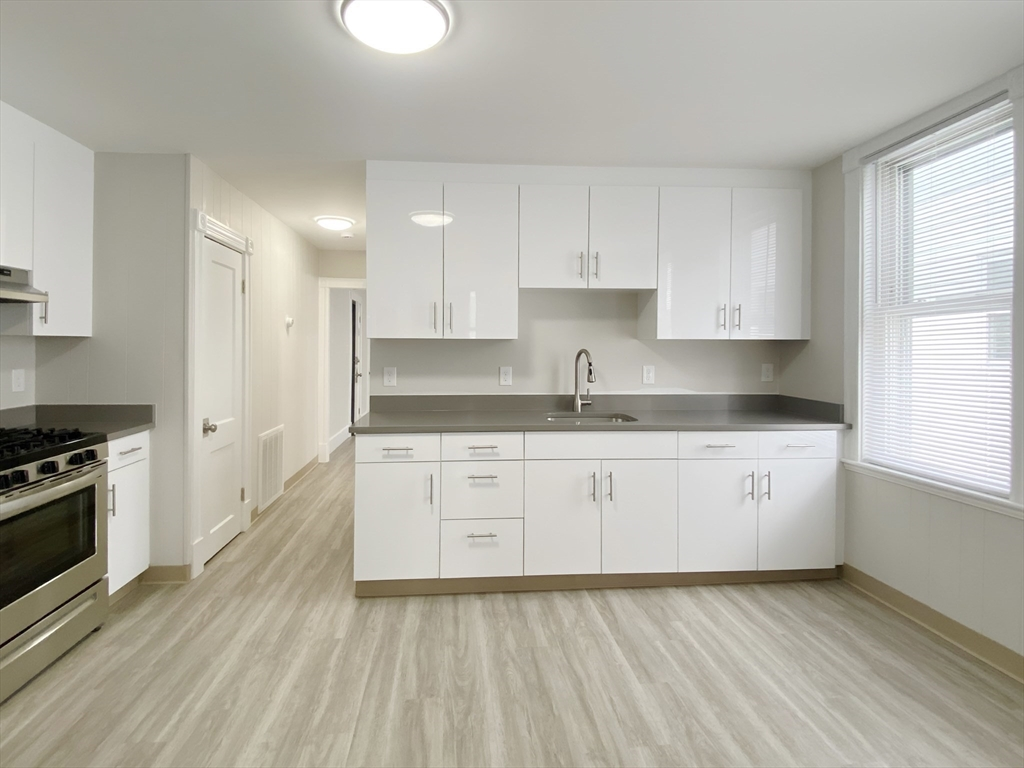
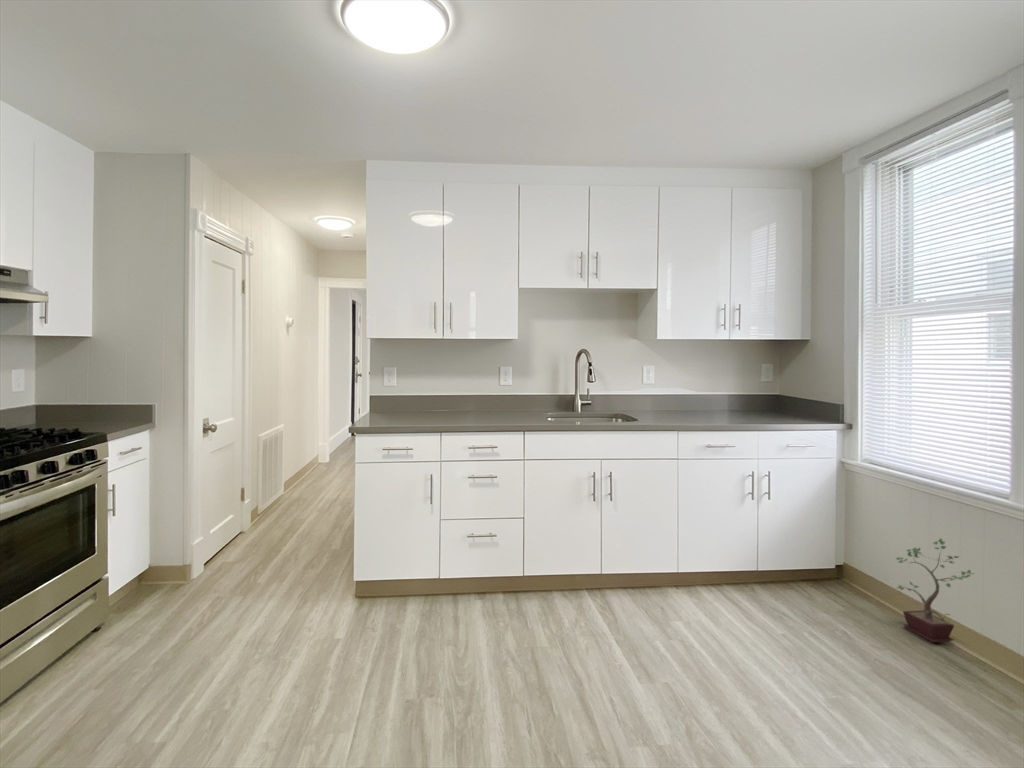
+ potted plant (935, 590)
